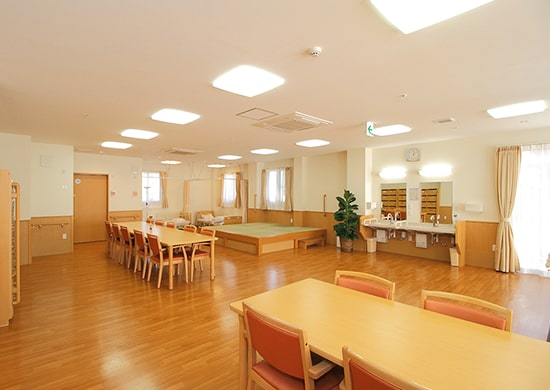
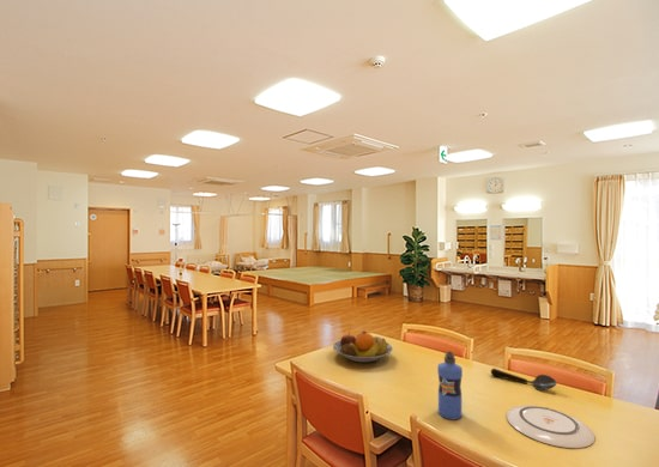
+ fruit bowl (362, 344)
+ water bottle (449, 382)
+ plate (548, 421)
+ spoon (521, 377)
